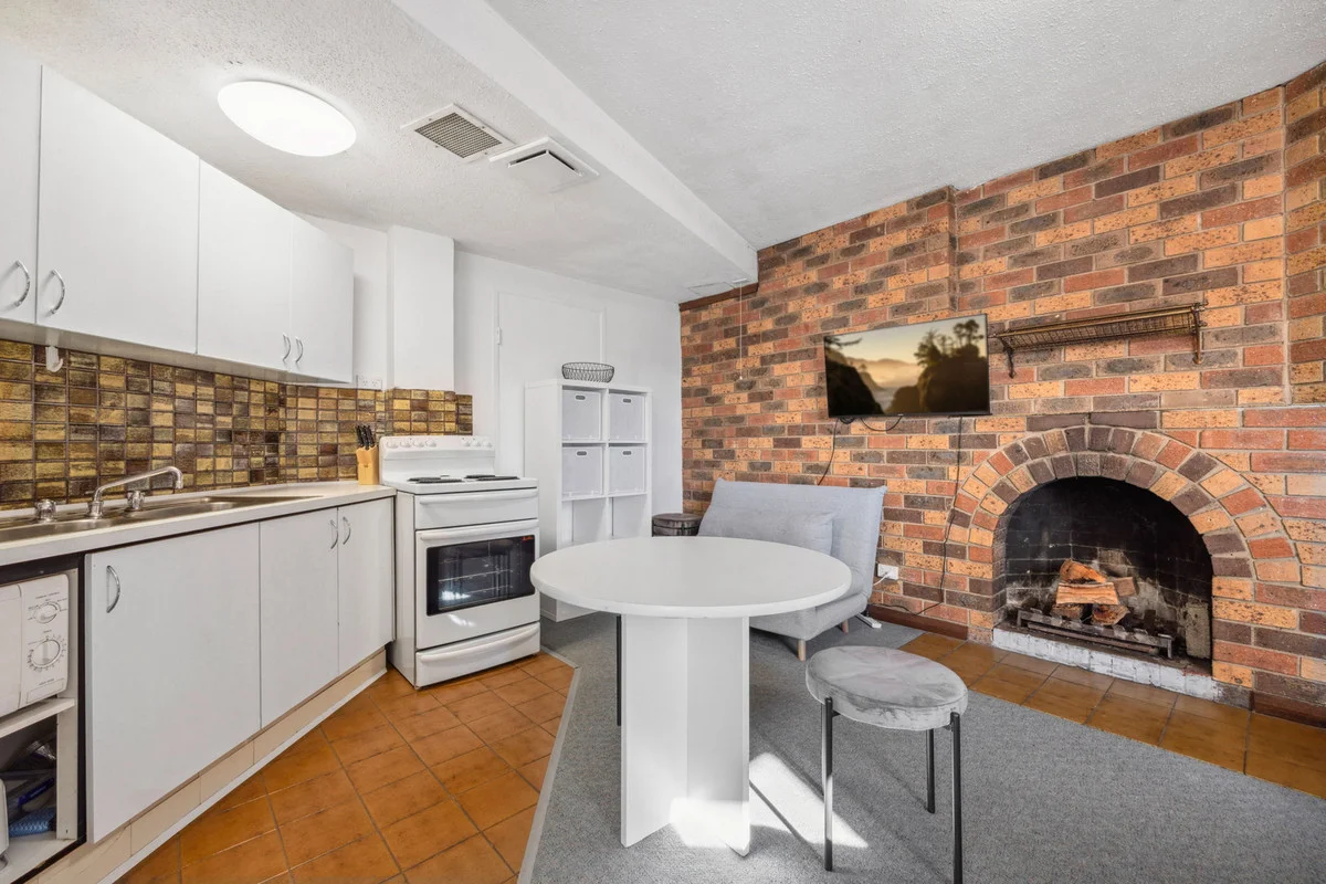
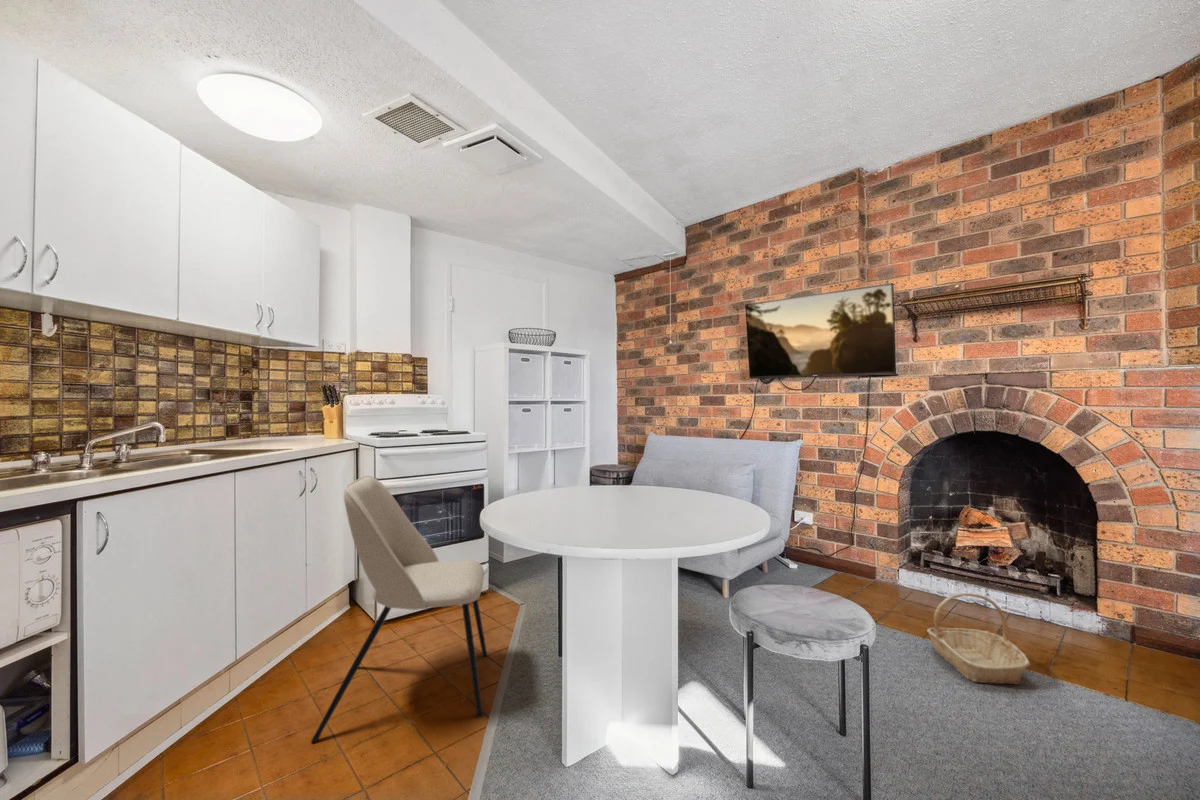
+ dining chair (412, 584)
+ basket (974, 630)
